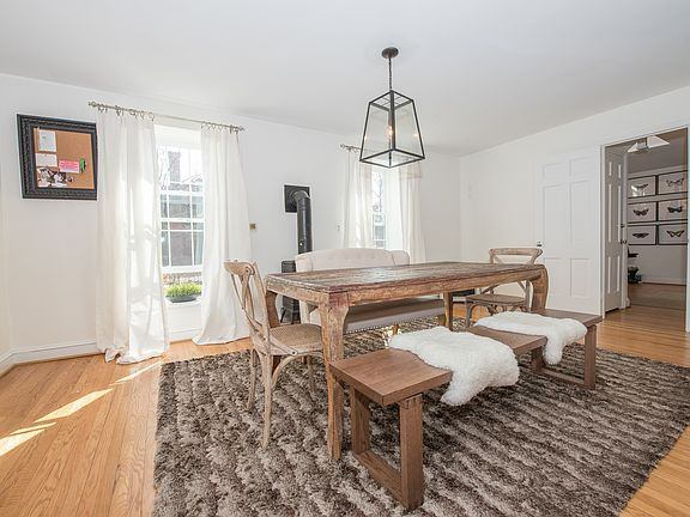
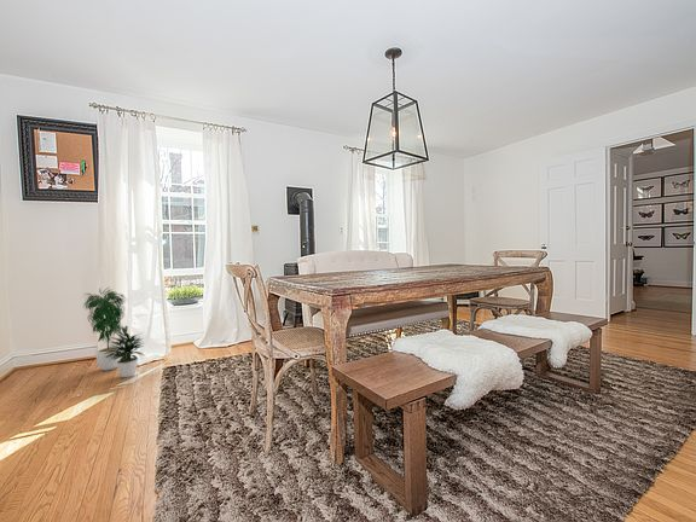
+ potted plant (114, 329)
